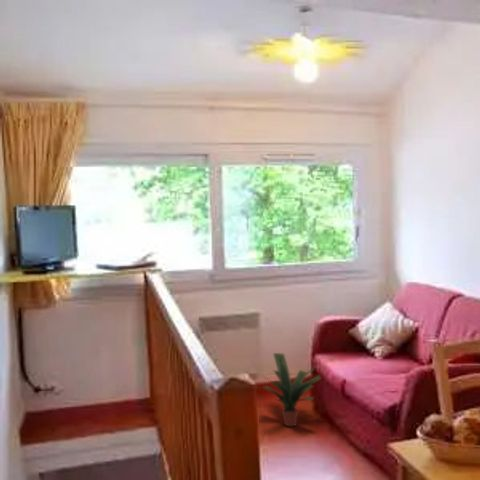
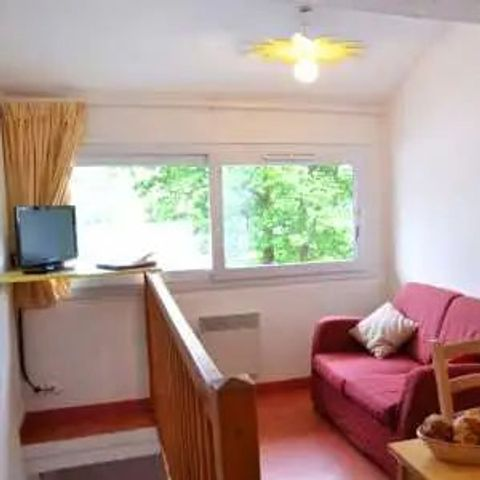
- potted plant (289, 390)
